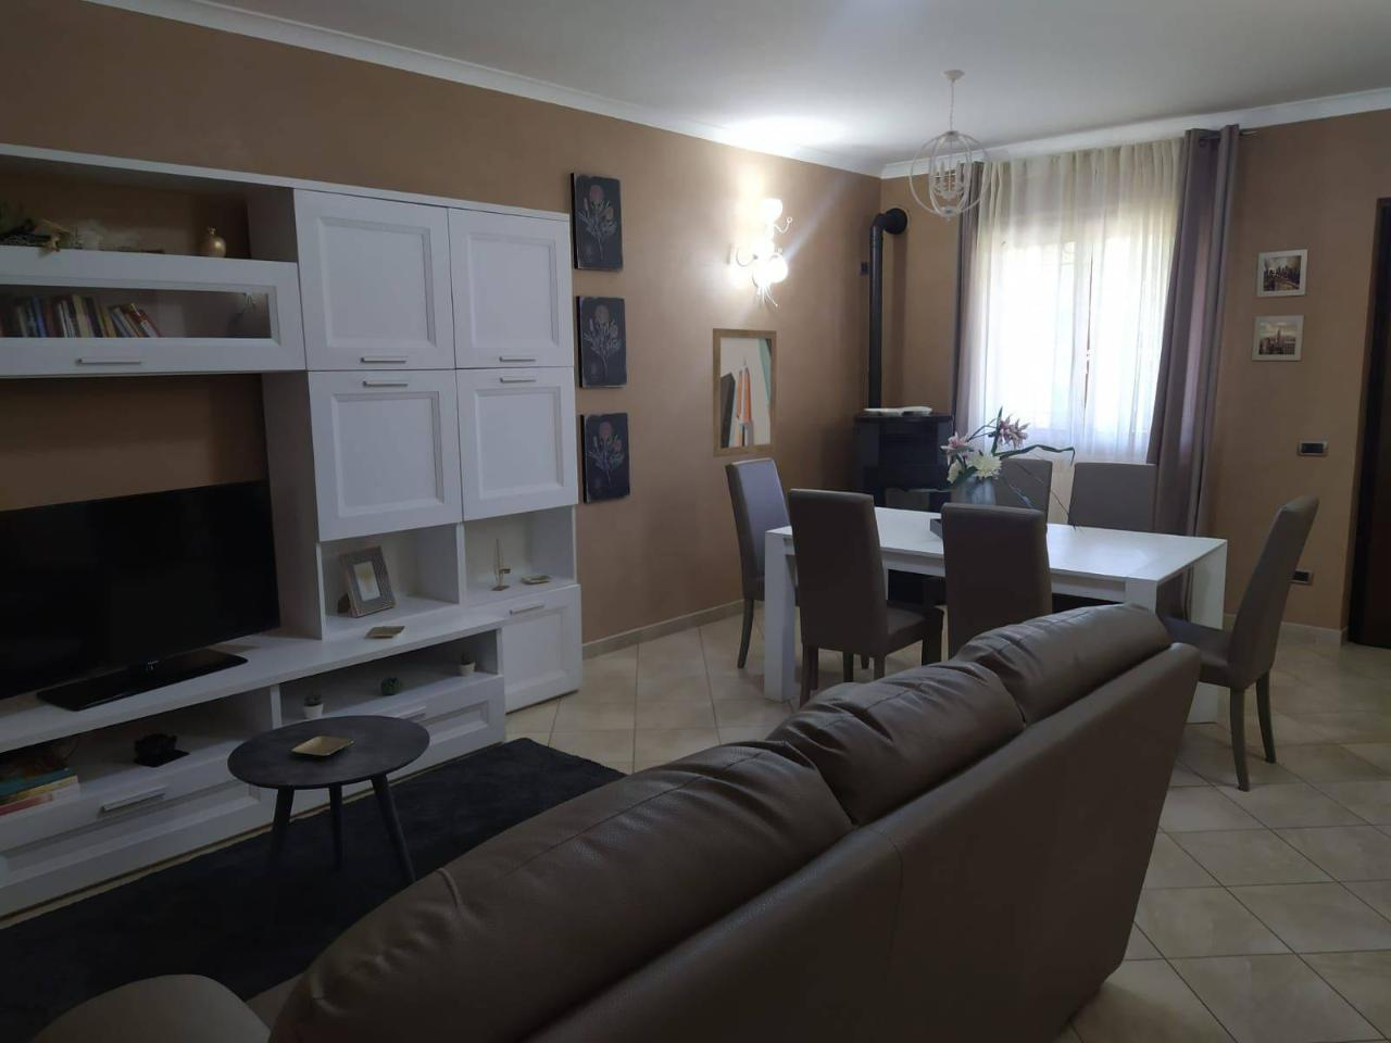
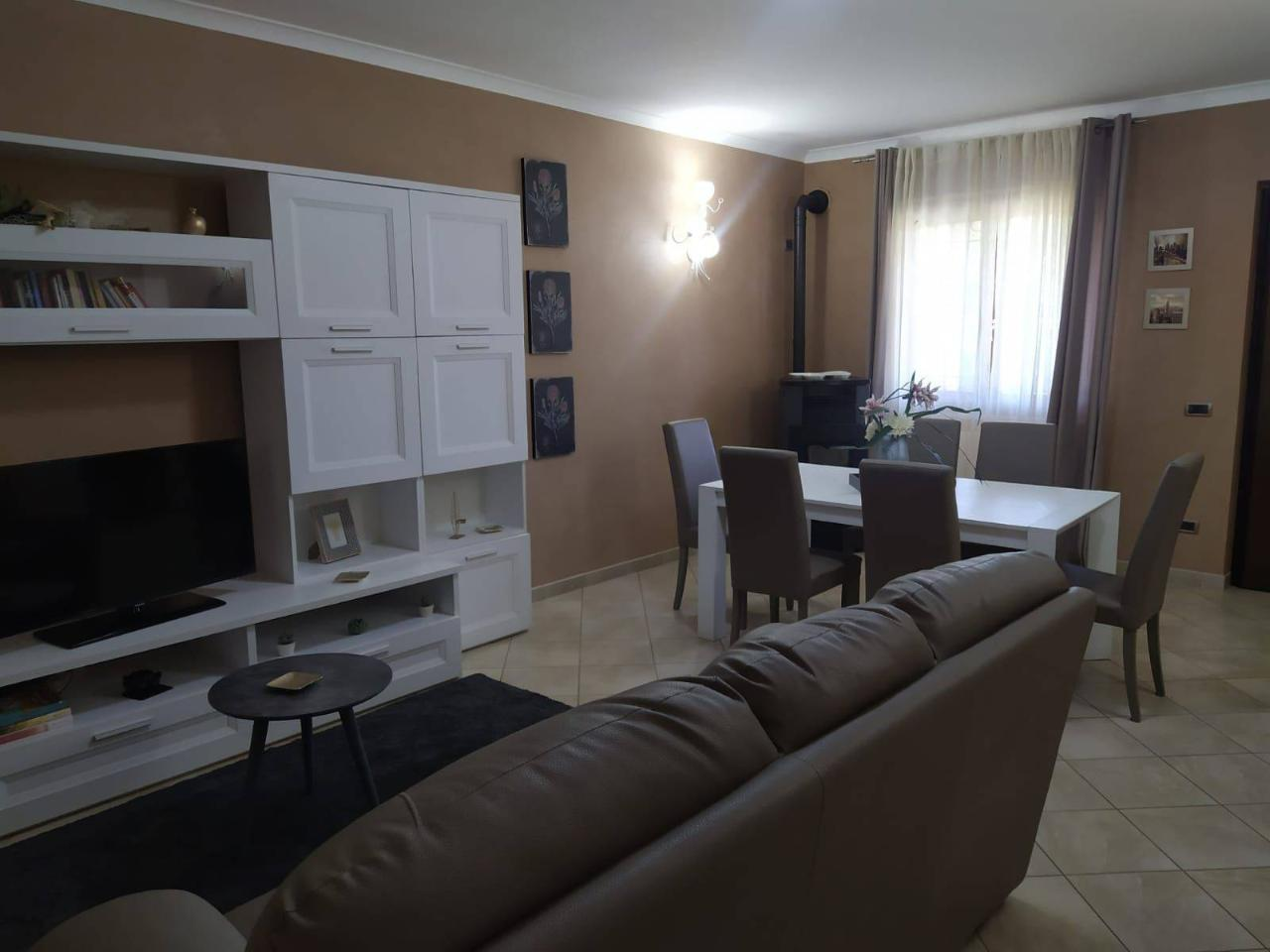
- chandelier (951, 148)
- wall art (746, 392)
